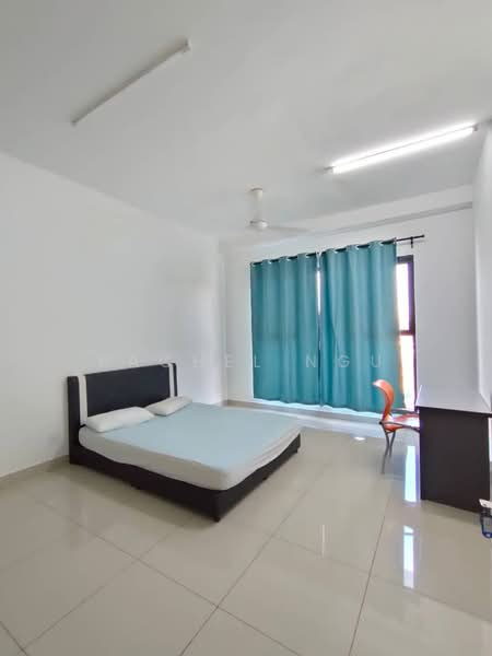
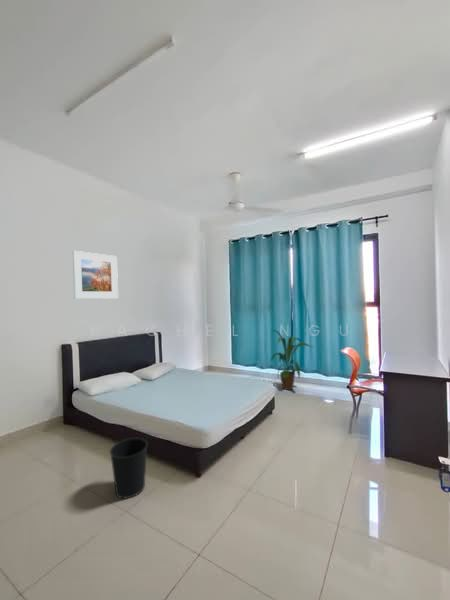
+ house plant (291, 359)
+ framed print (96, 276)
+ wastebasket (129, 467)
